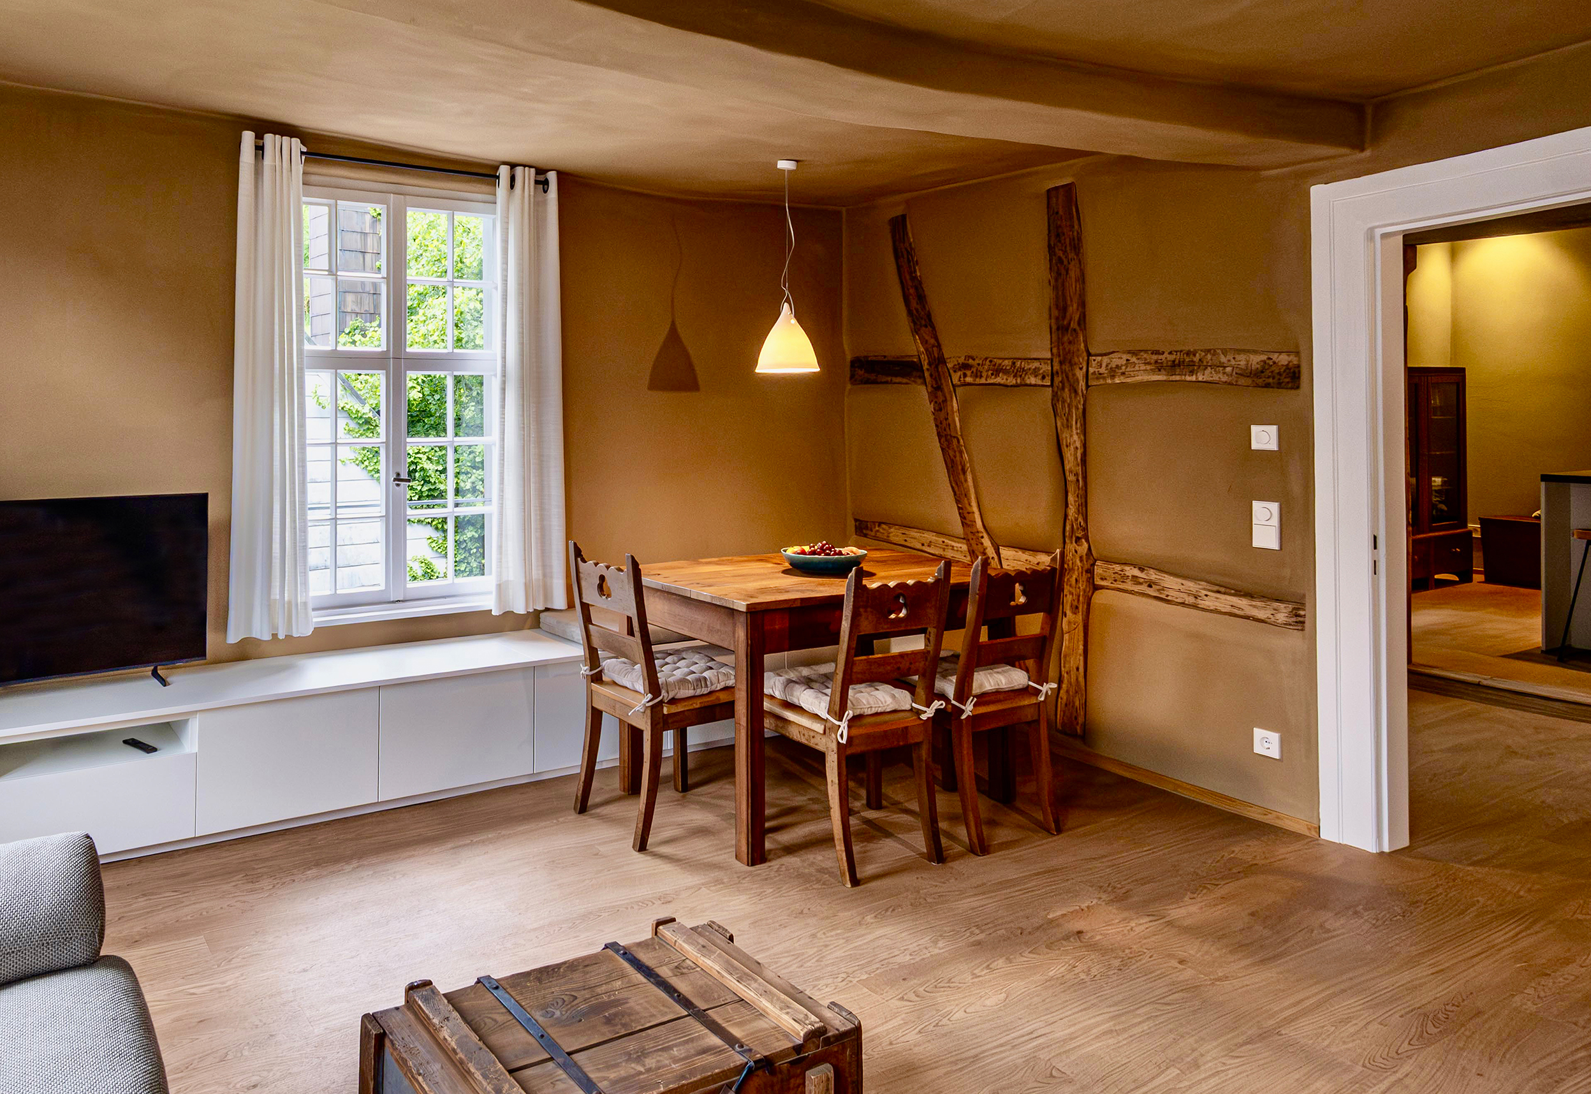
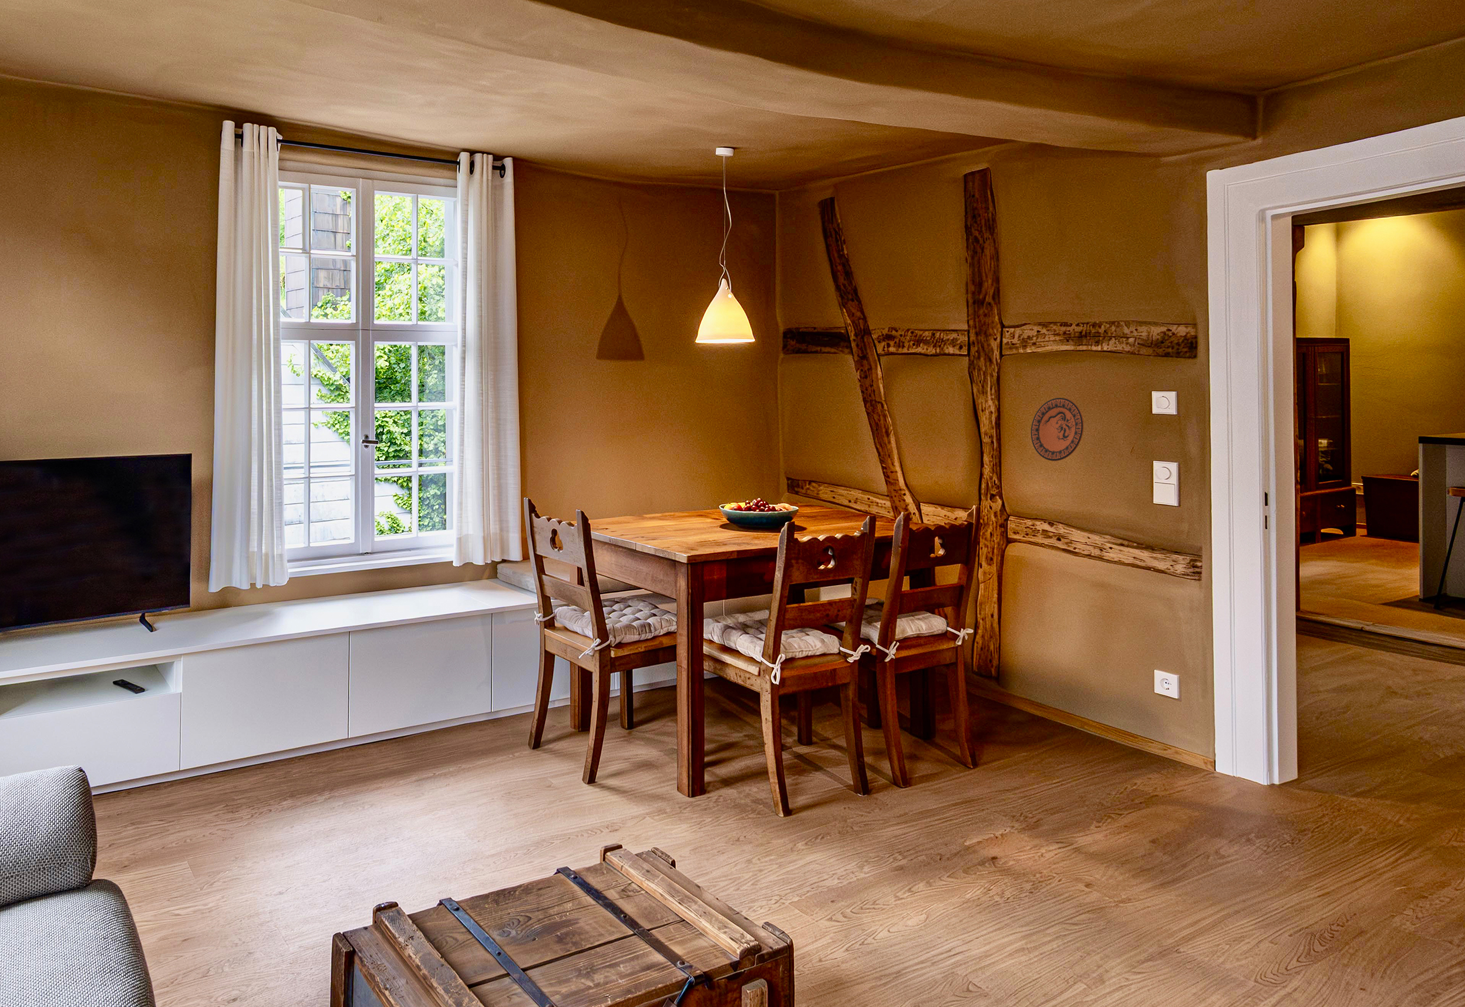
+ decorative plate (1056, 430)
